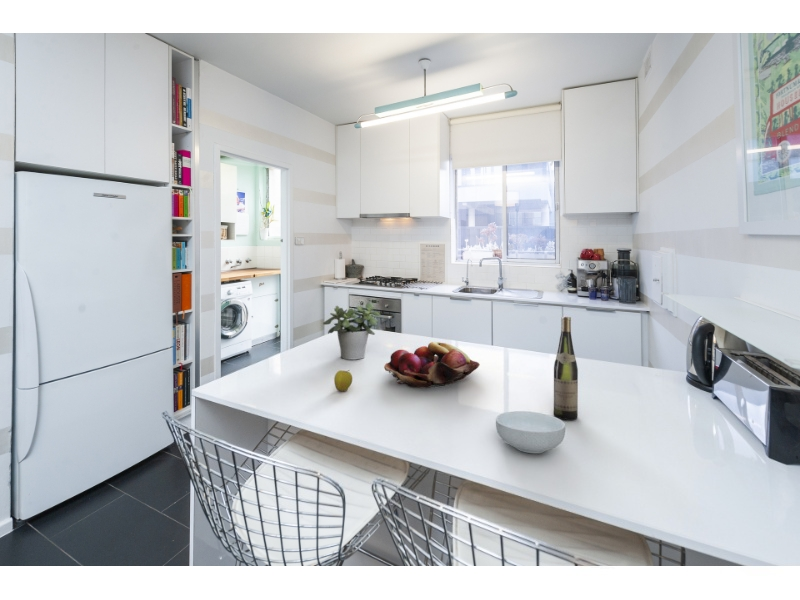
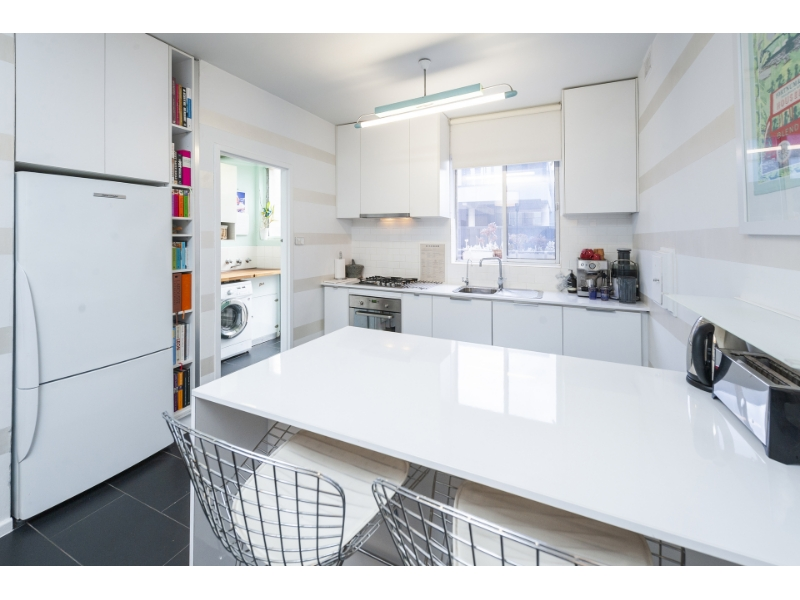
- cereal bowl (529, 433)
- potted plant (354, 331)
- wine bottle (565, 366)
- fruit basket (432, 362)
- apple (343, 379)
